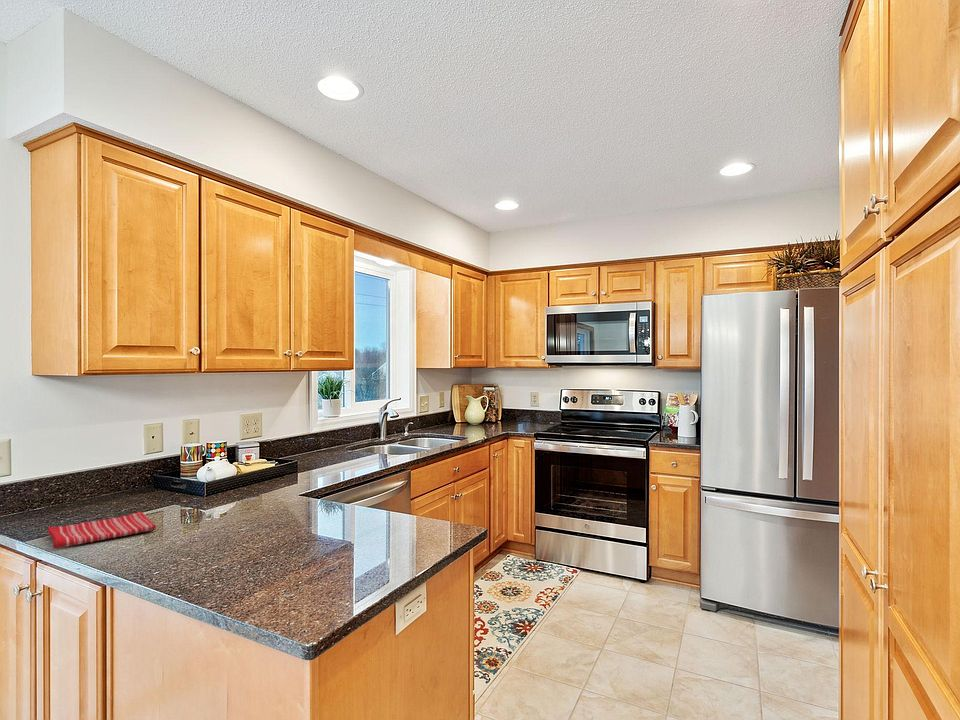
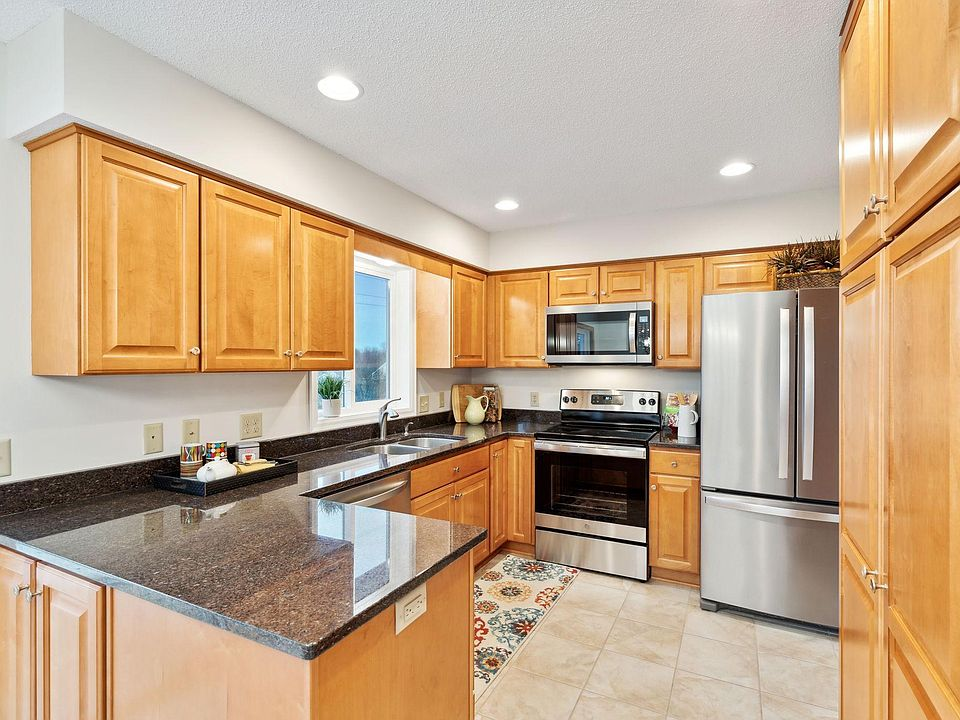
- dish towel (102, 528)
